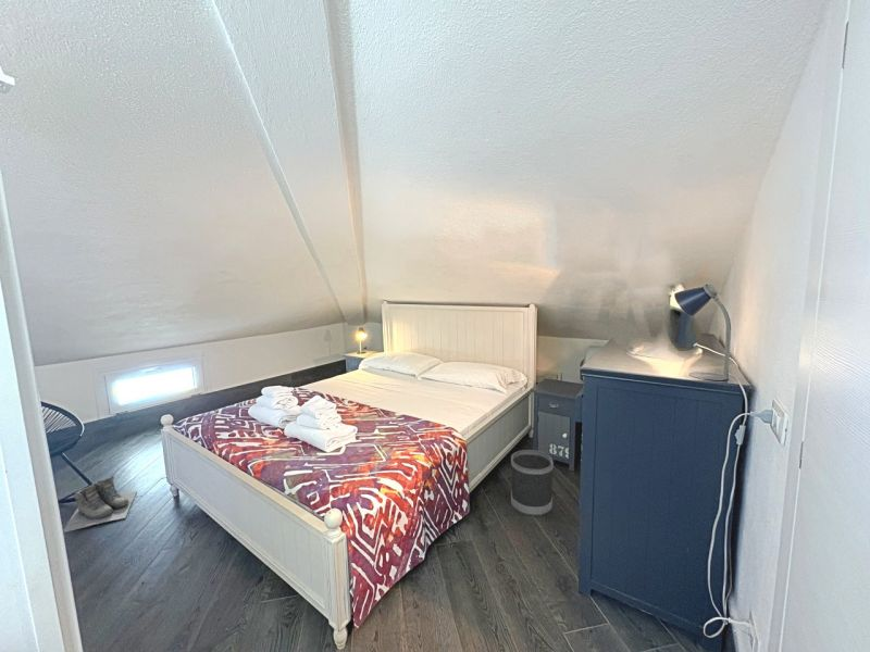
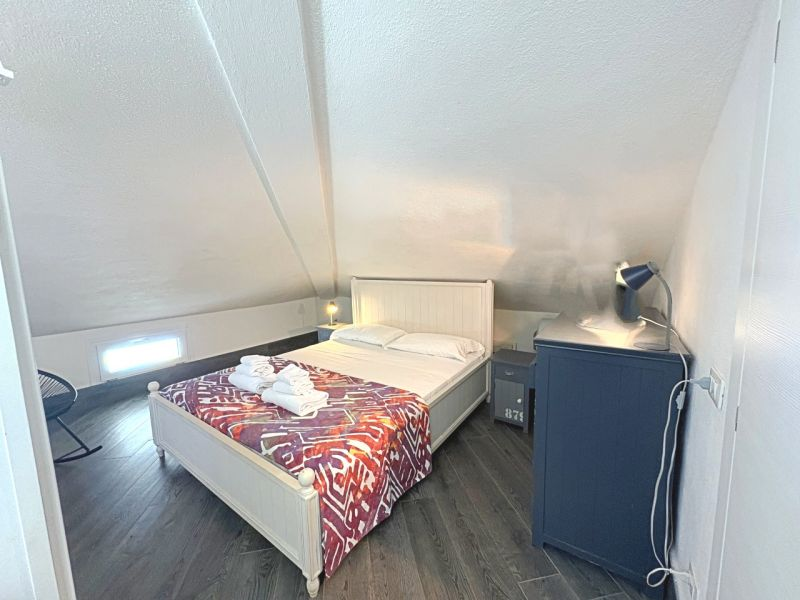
- wastebasket (531, 481)
- boots (100, 497)
